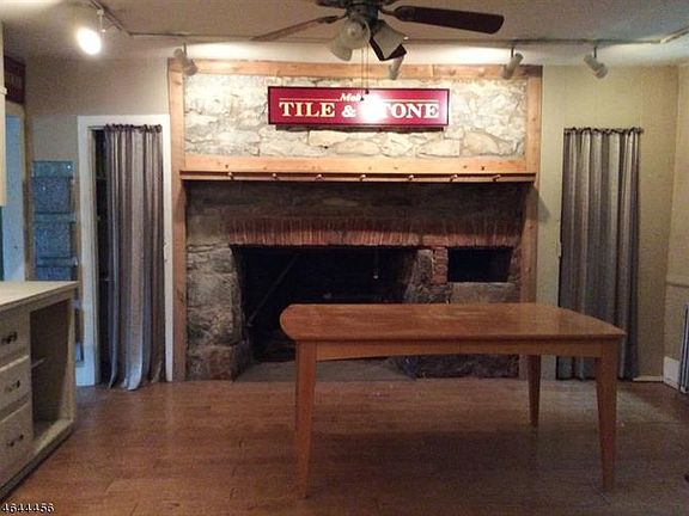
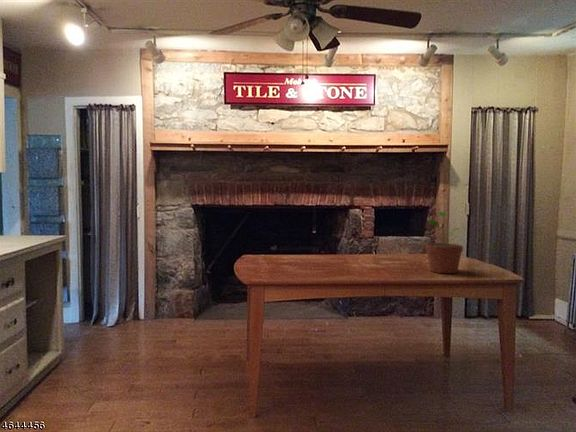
+ potted plant (444, 241)
